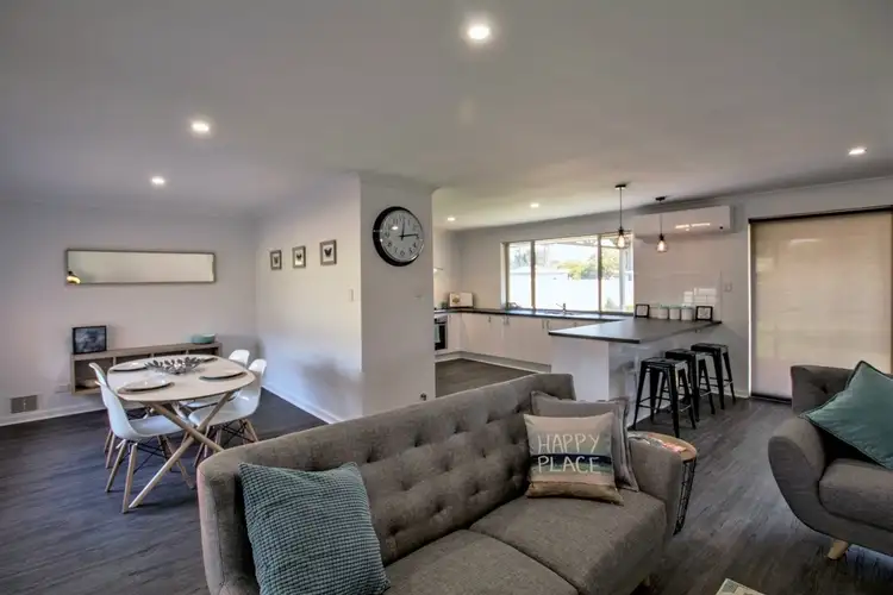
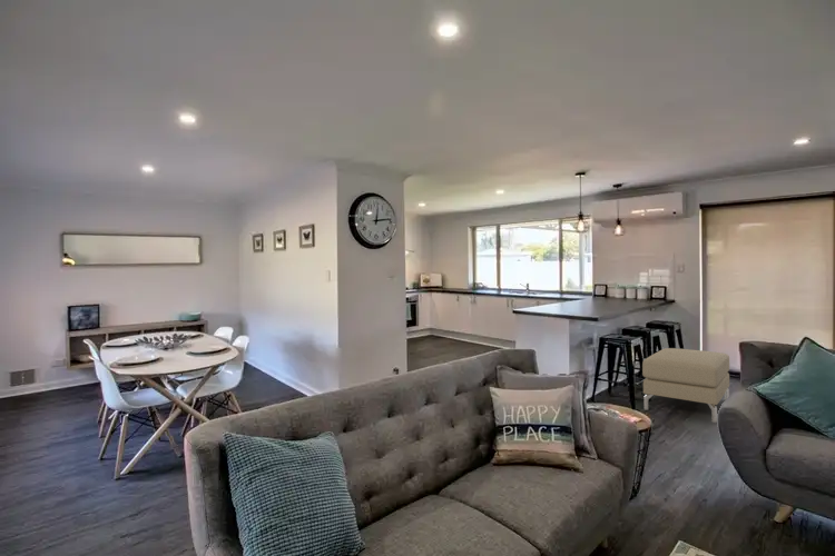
+ ottoman (687, 378)
